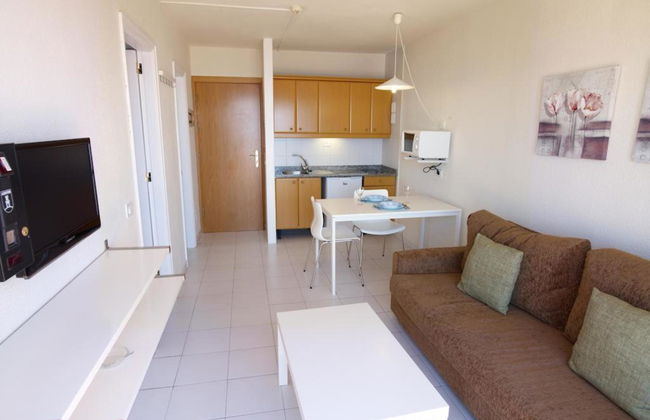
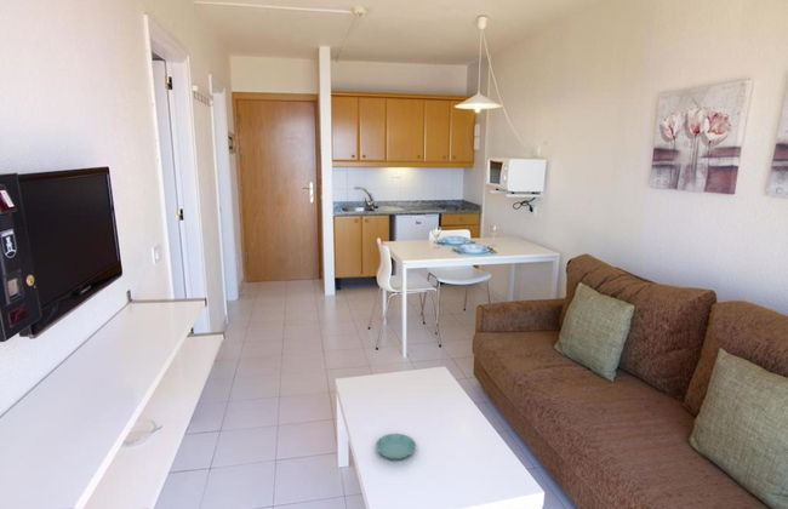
+ saucer (395, 447)
